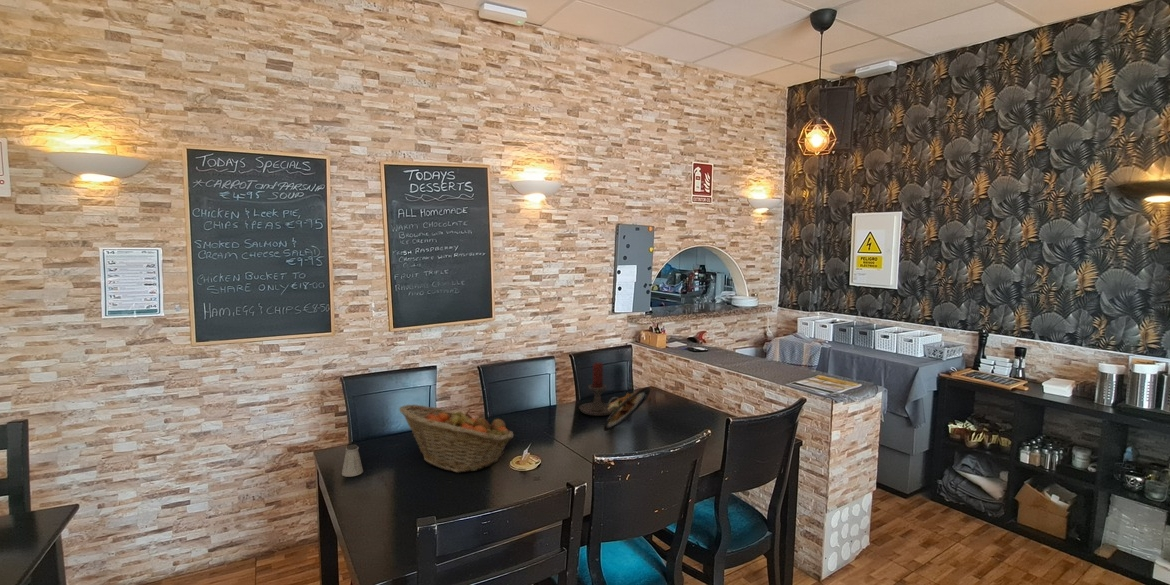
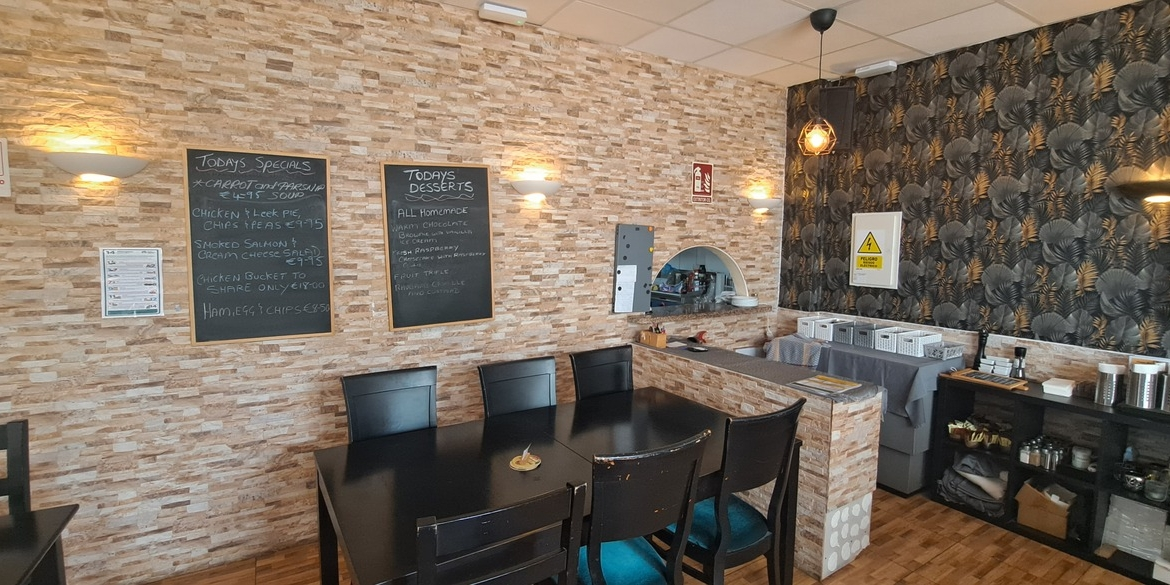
- plate (625, 408)
- saltshaker (352, 459)
- candle holder (601, 386)
- fruit basket (456, 431)
